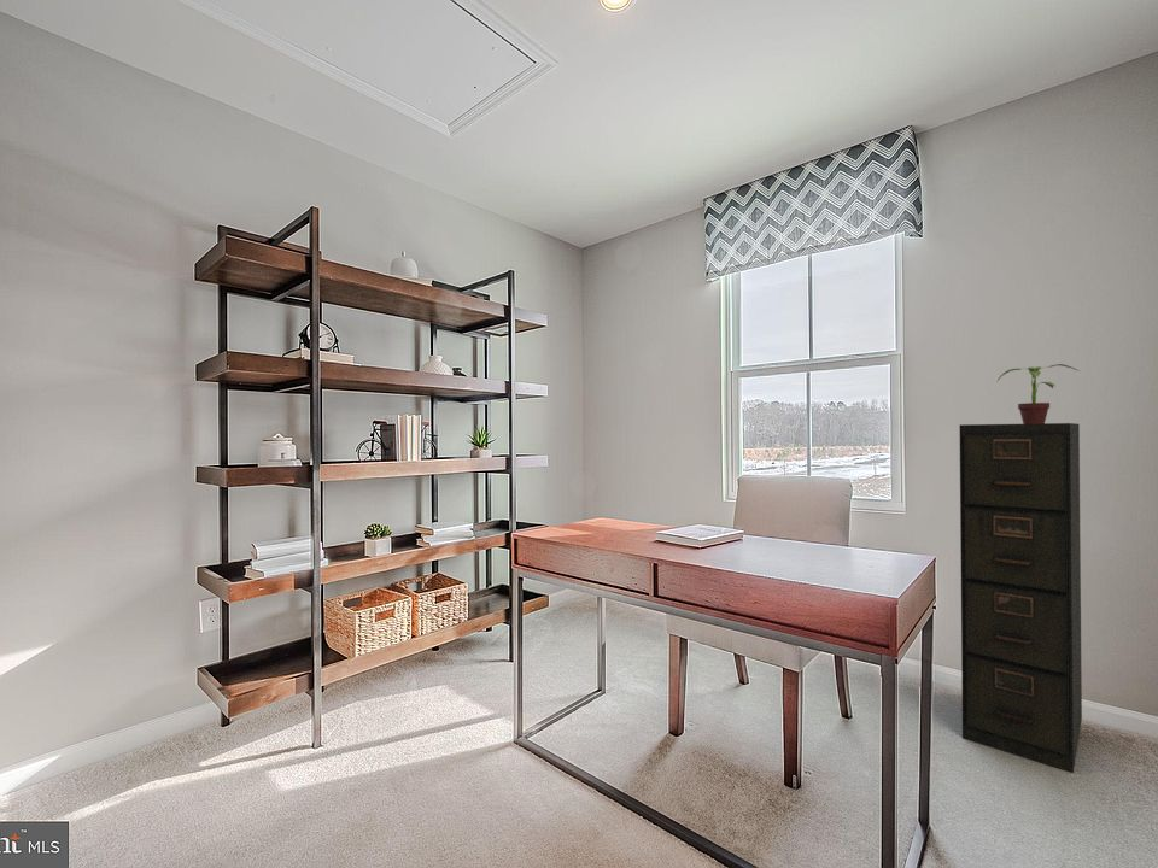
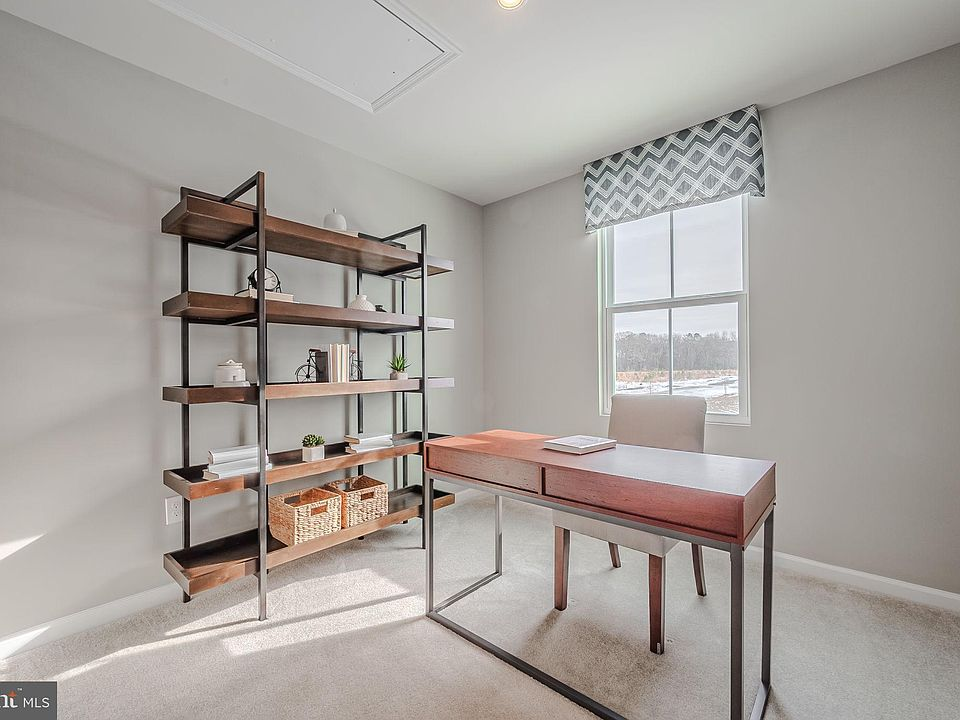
- filing cabinet (1022, 576)
- potted plant (1035, 393)
